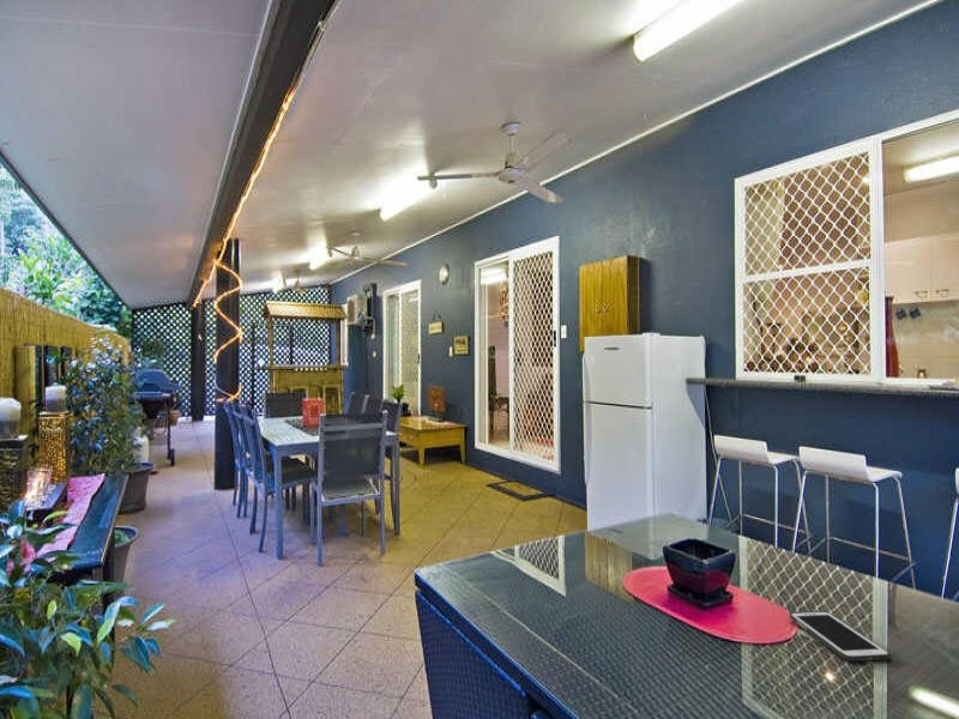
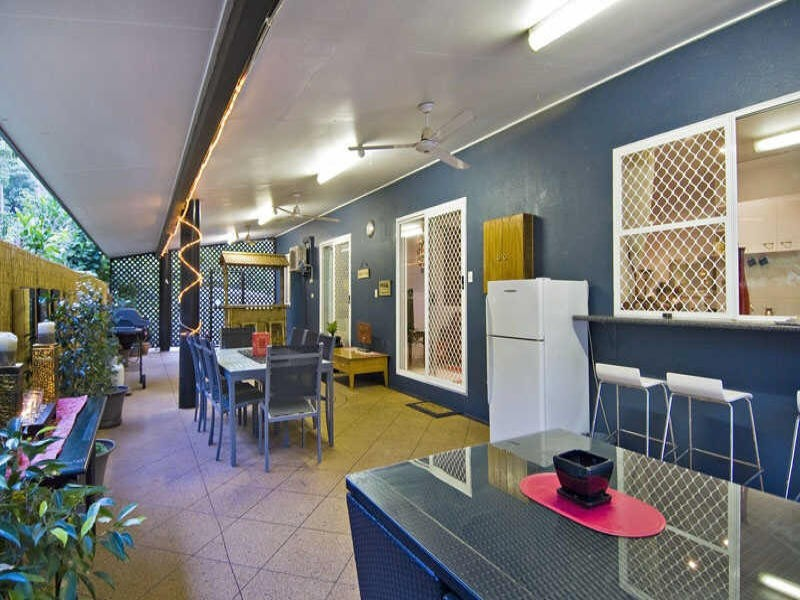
- cell phone (836, 634)
